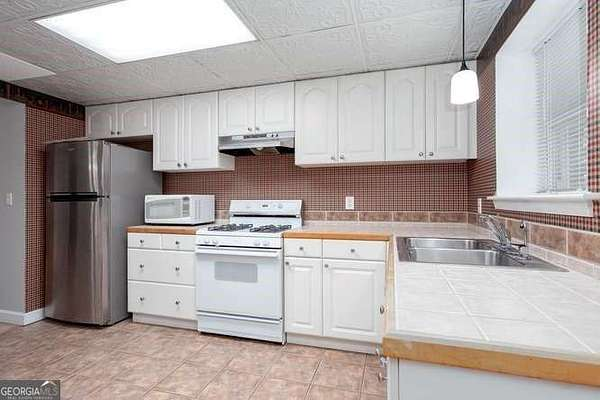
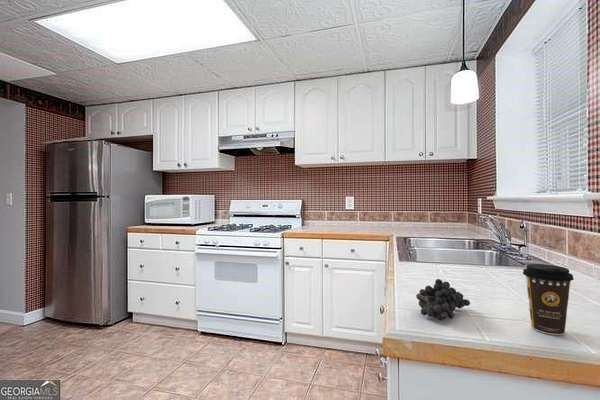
+ coffee cup (547, 298)
+ fruit (442, 295)
